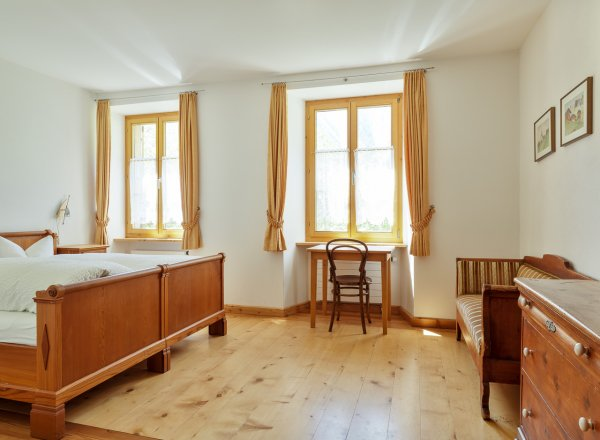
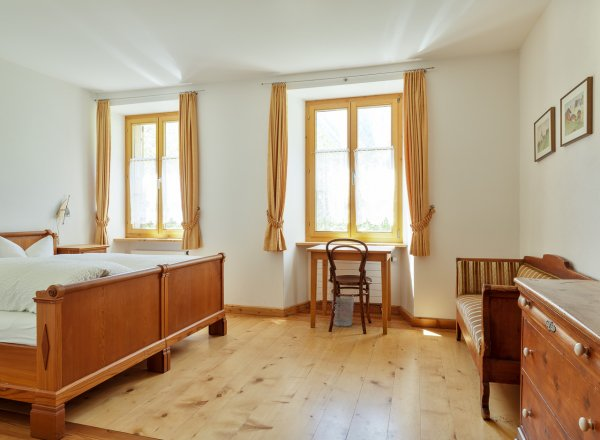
+ wastebasket (342, 310)
